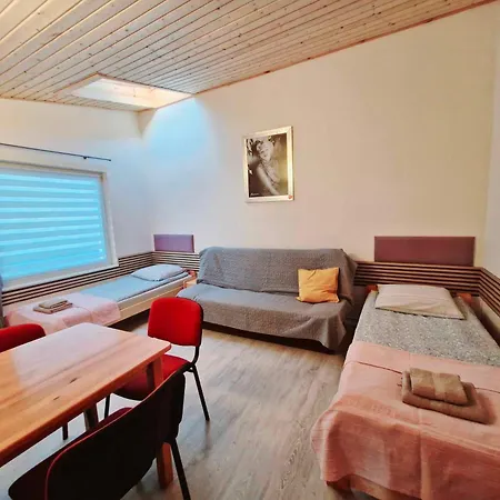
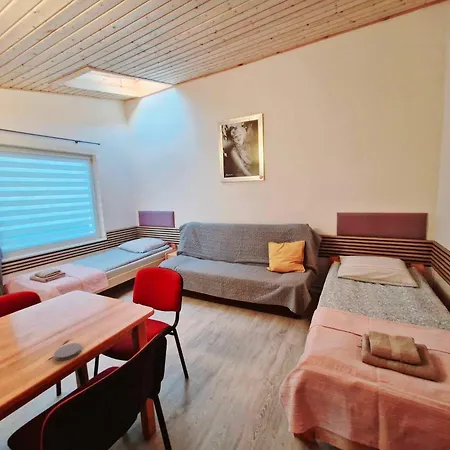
+ coaster (68, 351)
